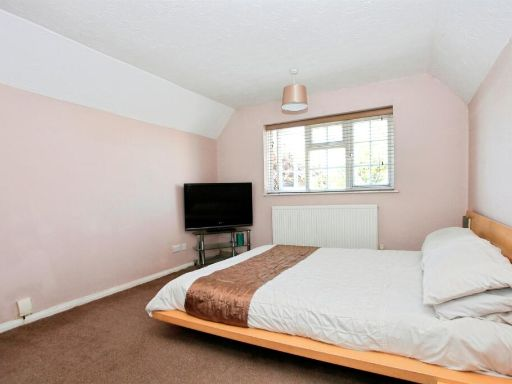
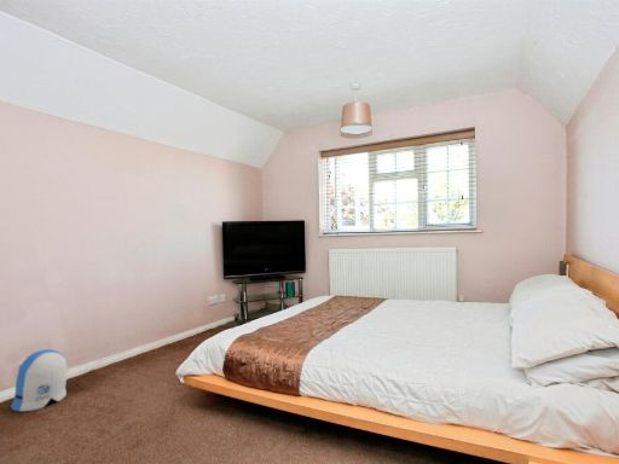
+ sun visor (40, 375)
